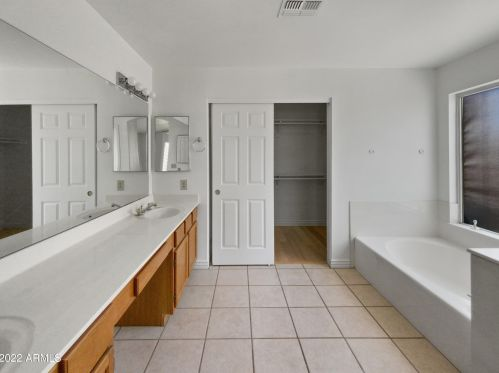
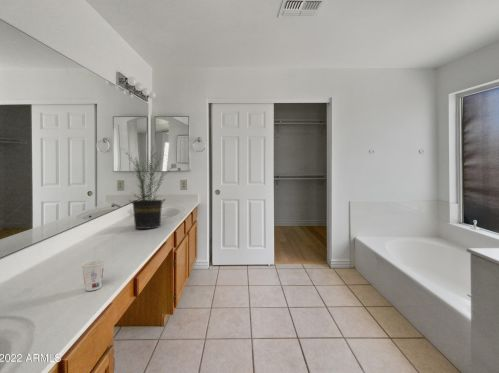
+ cup (93, 275)
+ potted plant (149, 187)
